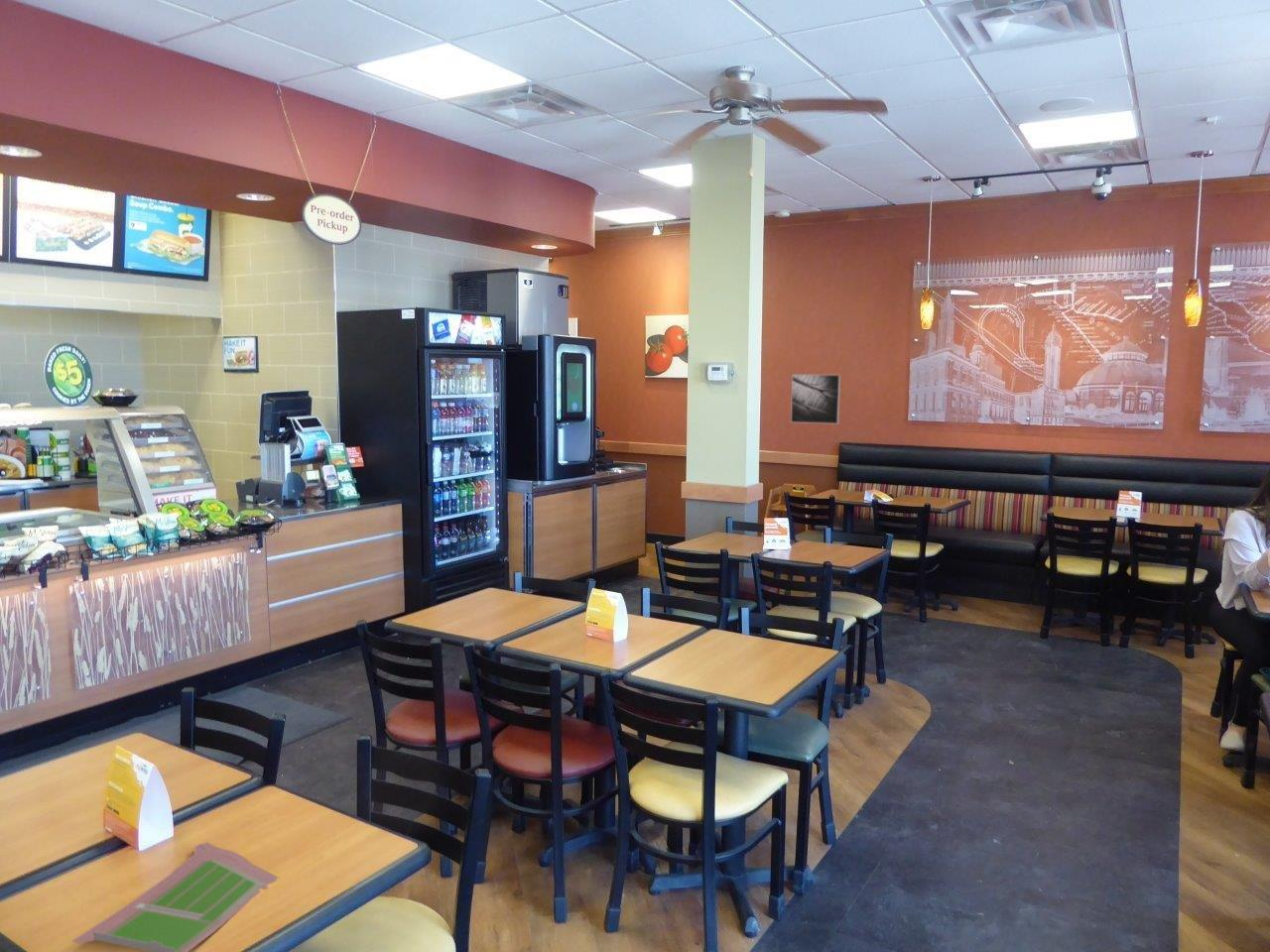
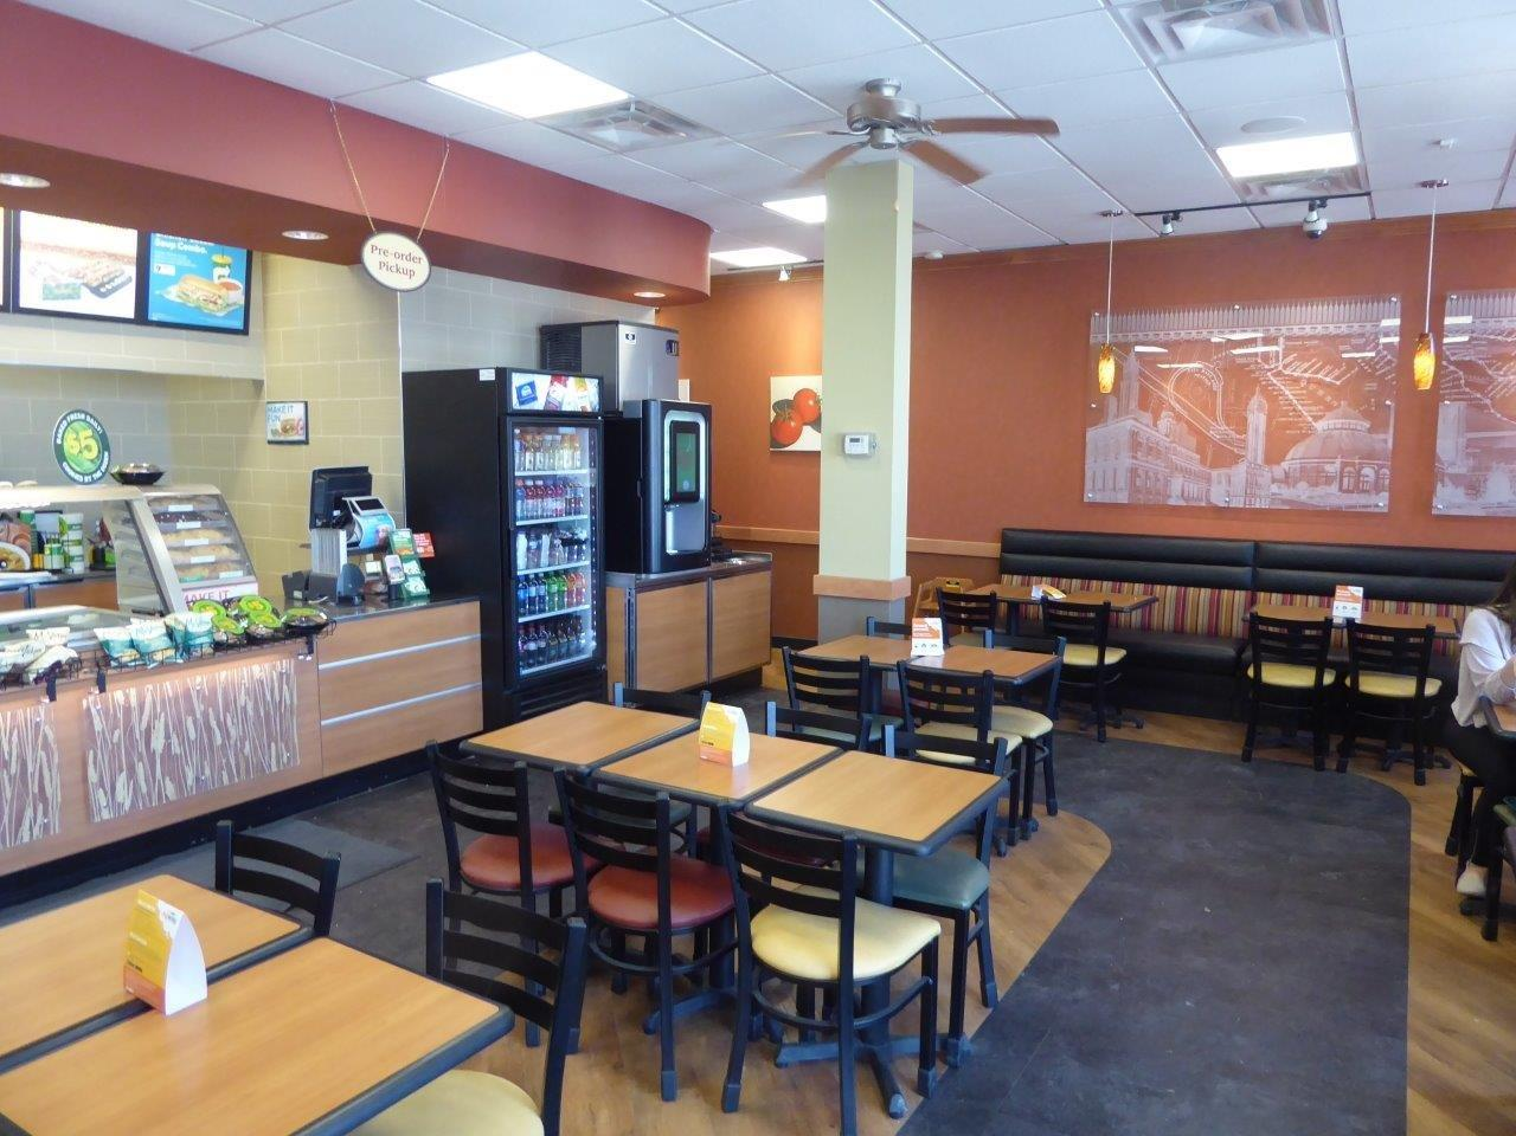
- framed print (815, 399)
- food tray (197, 892)
